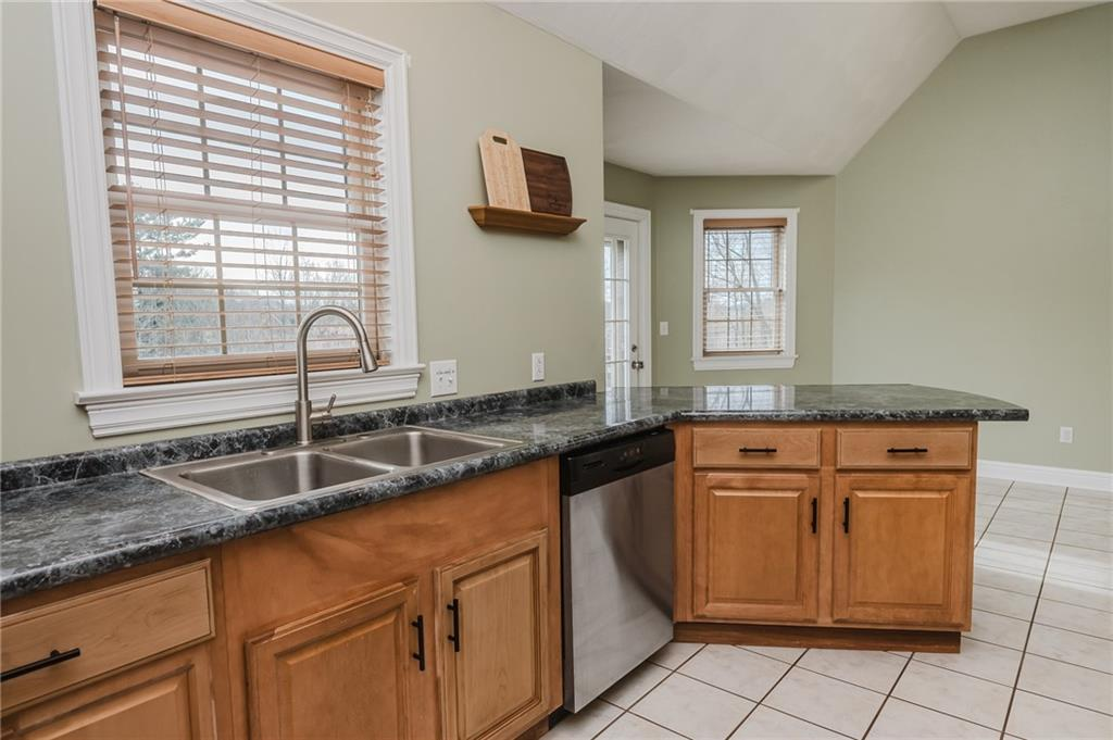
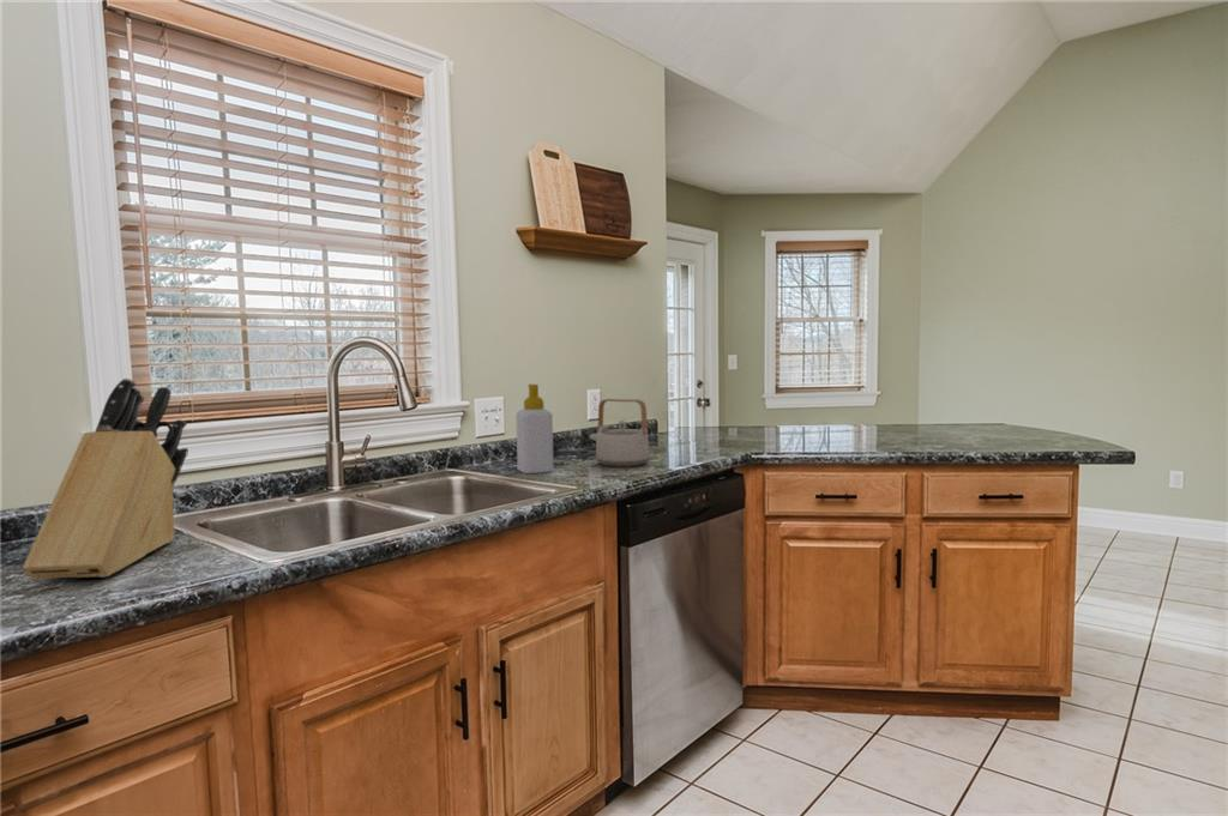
+ soap bottle (534, 428)
+ teapot (618, 430)
+ knife block (116, 467)
